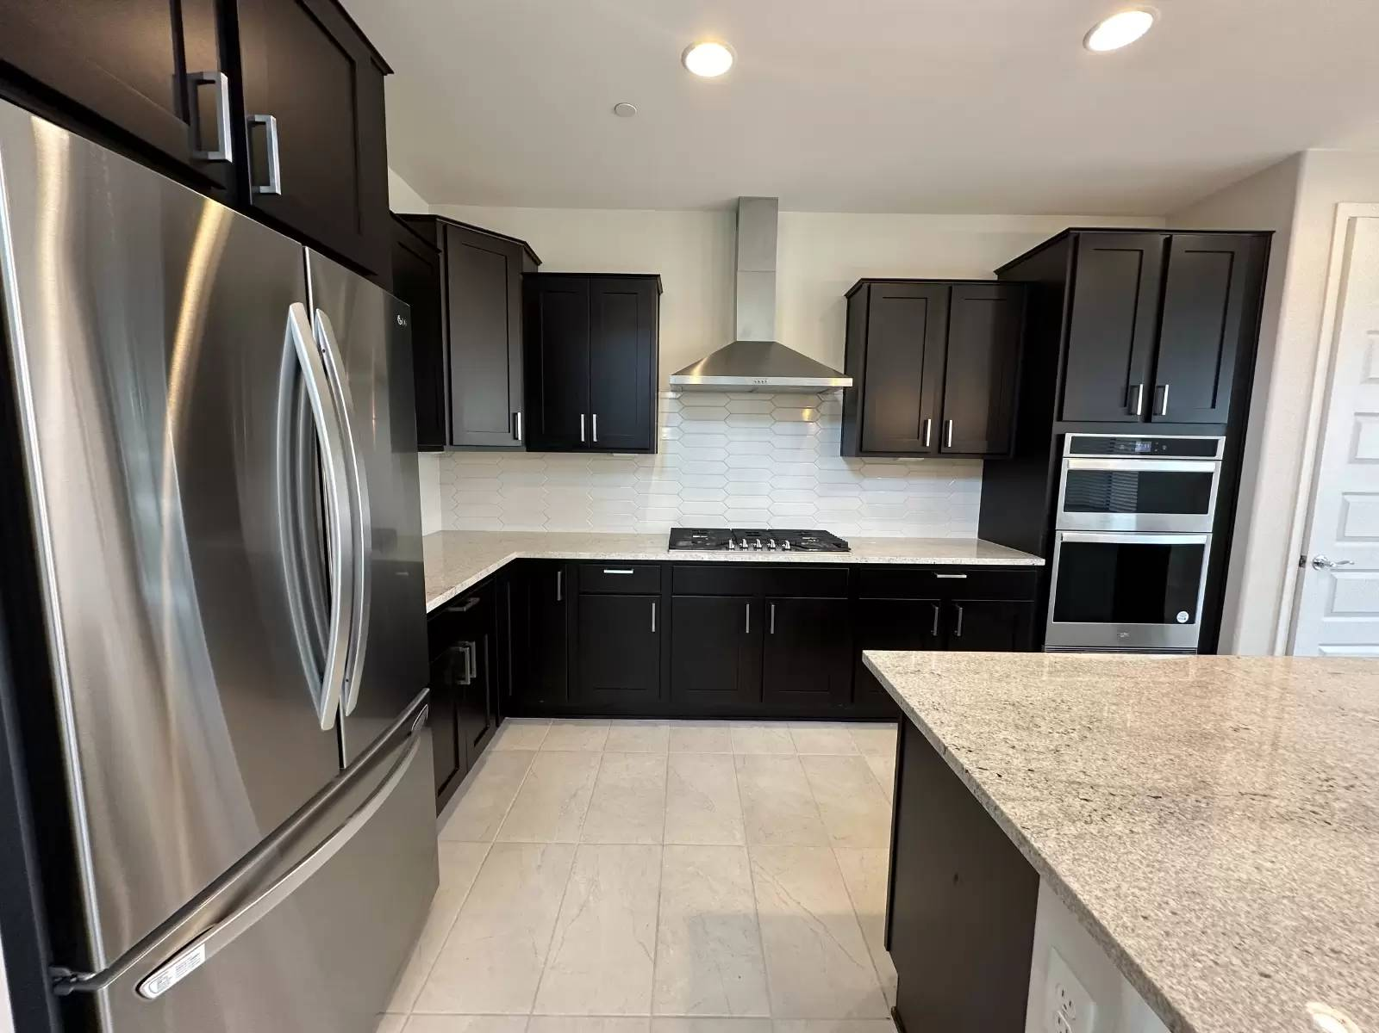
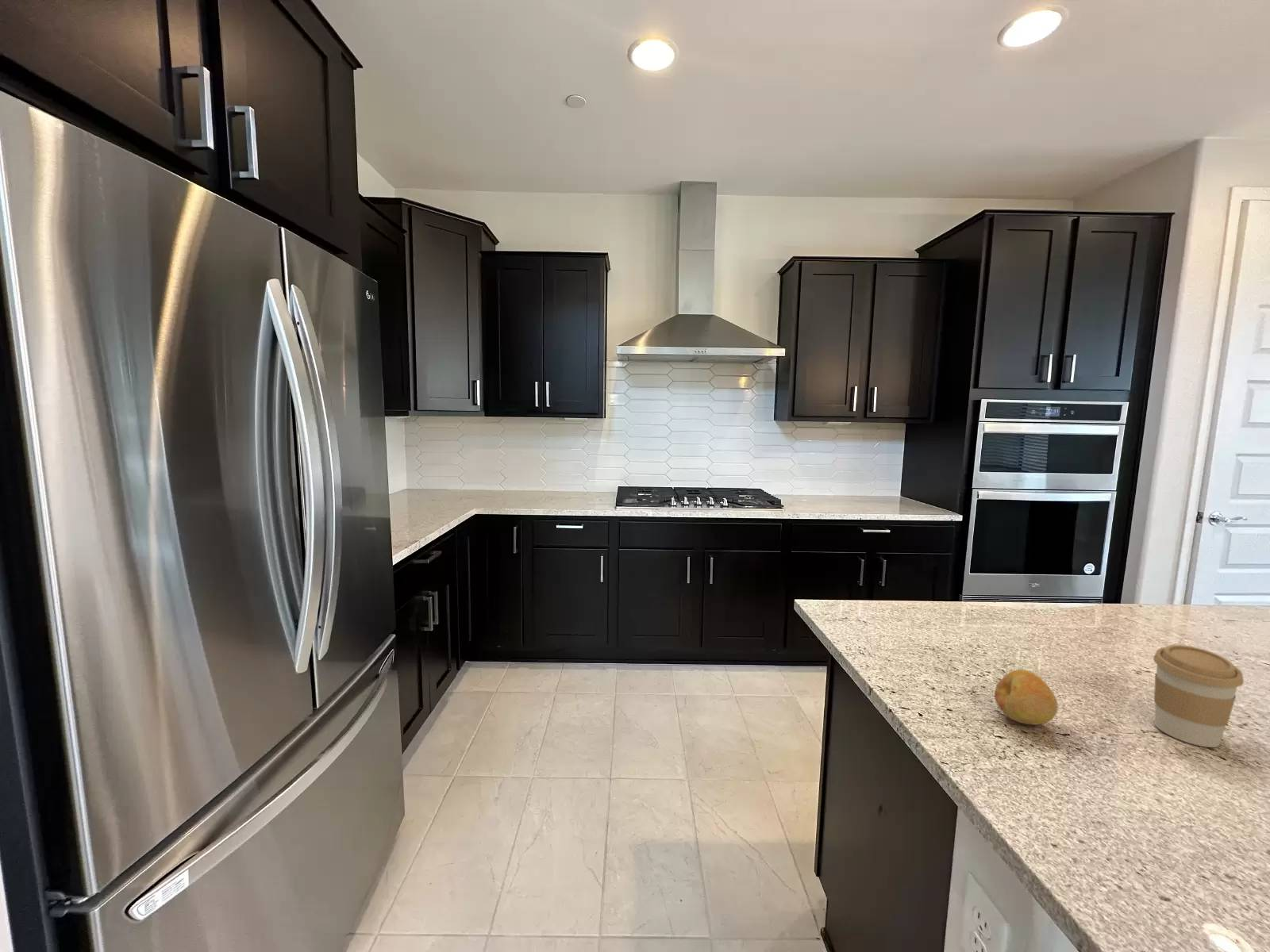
+ fruit (1026, 697)
+ coffee cup (1192, 693)
